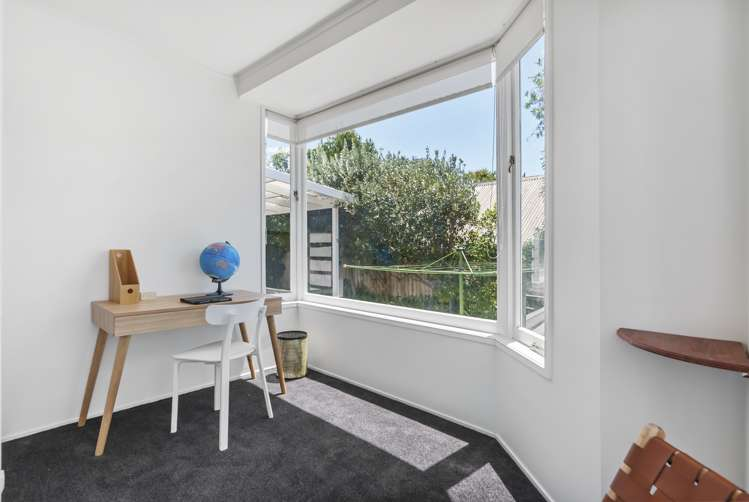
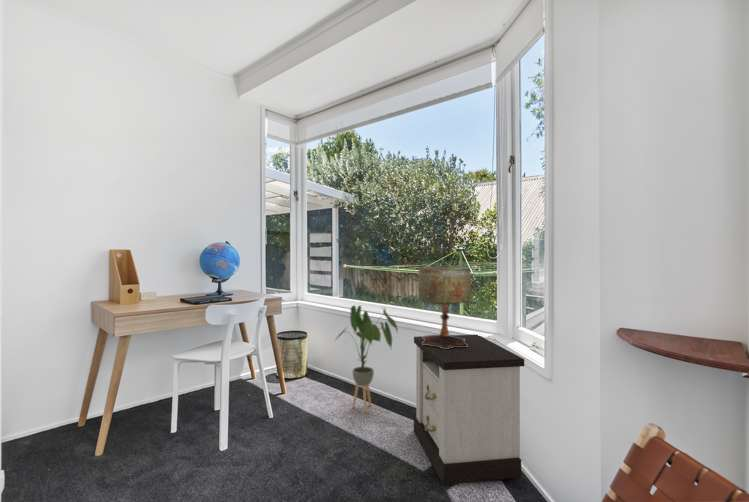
+ house plant (367, 359)
+ nightstand (462, 399)
+ table lamp (444, 304)
